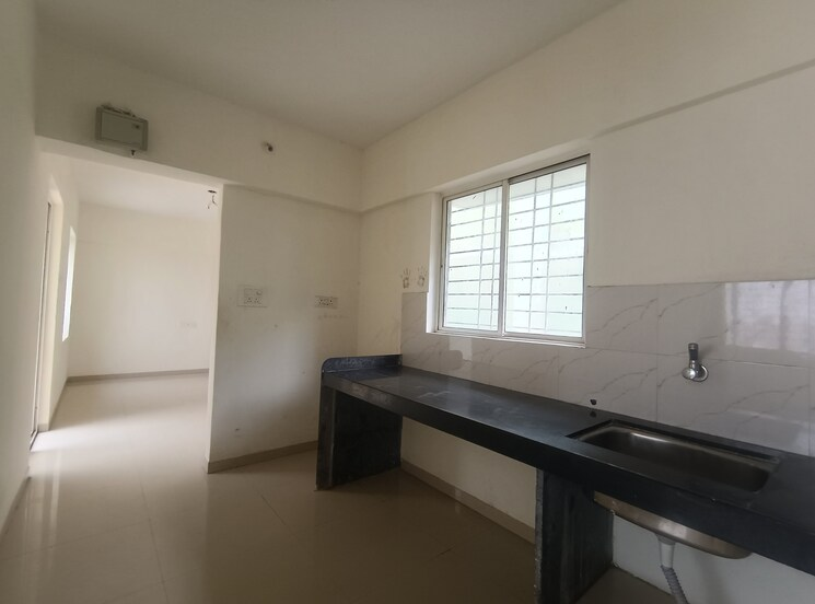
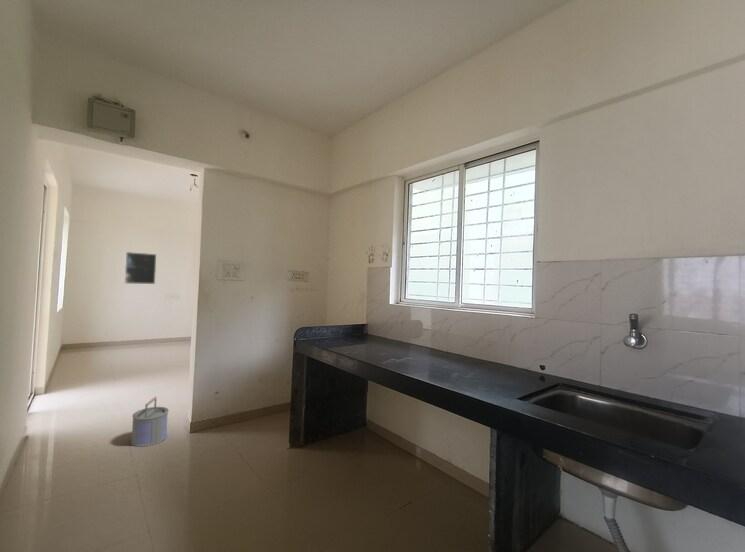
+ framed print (140, 268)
+ bucket (150, 419)
